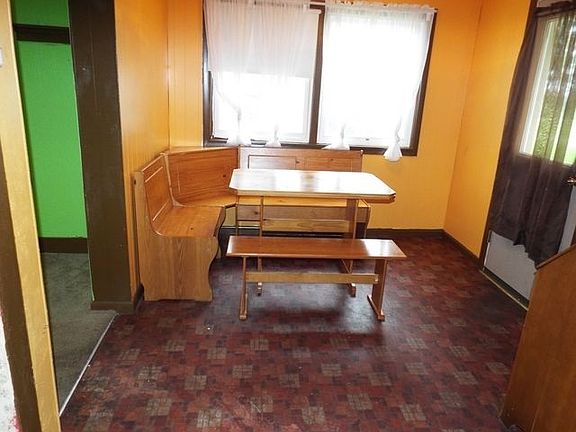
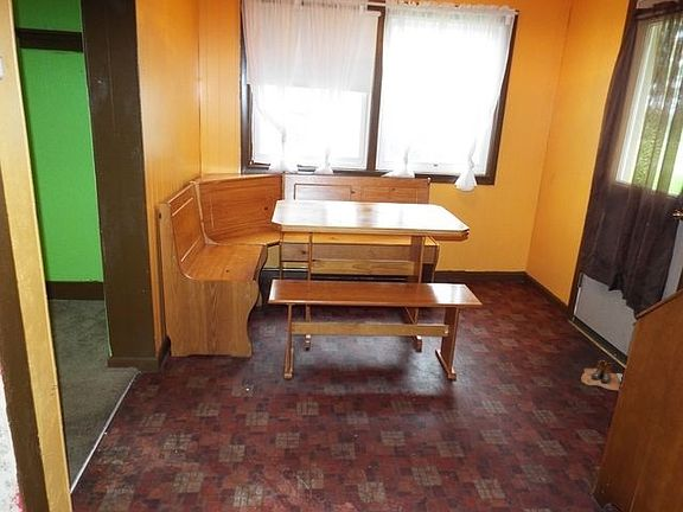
+ boots (604, 372)
